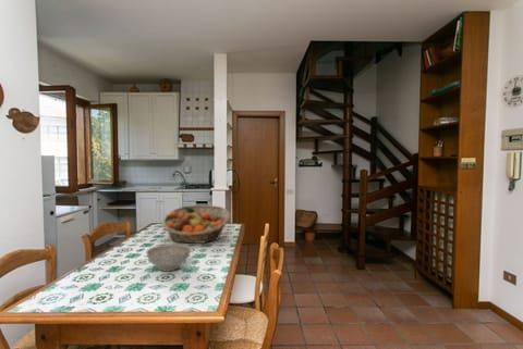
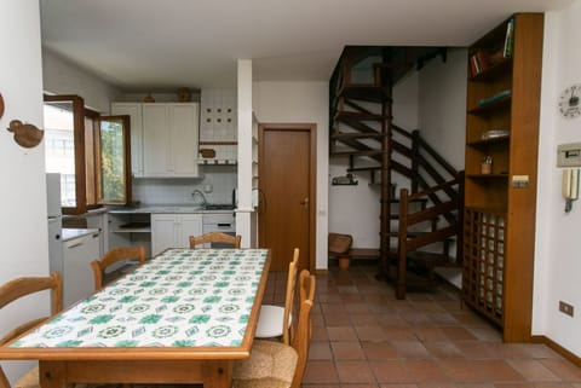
- fruit basket (196, 223)
- decorative bowl (169, 258)
